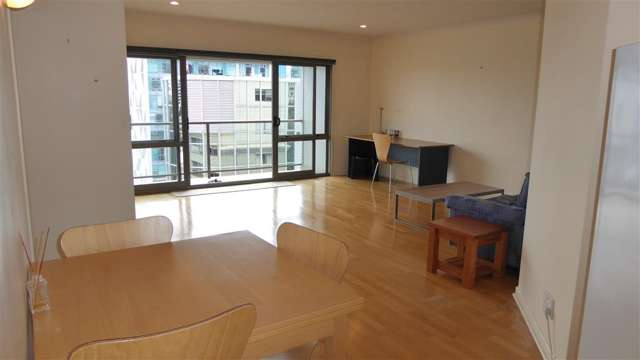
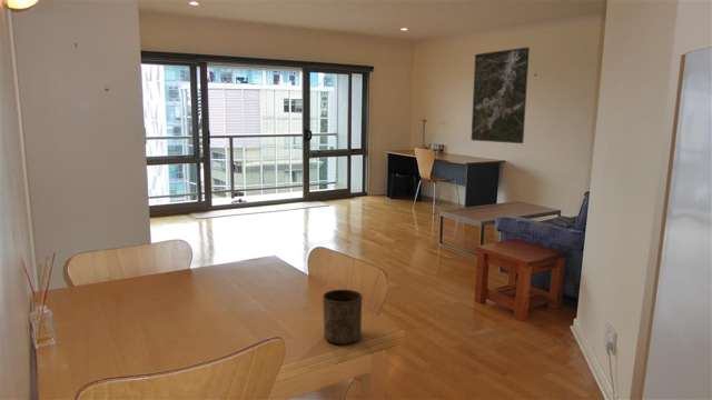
+ cup (342, 316)
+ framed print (497, 97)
